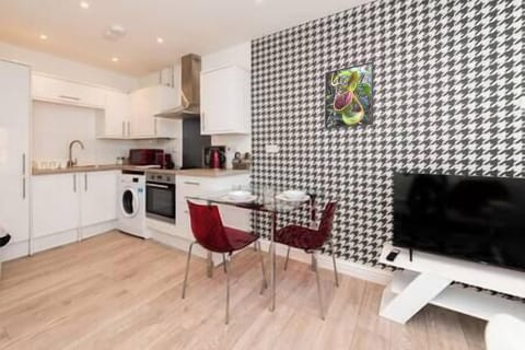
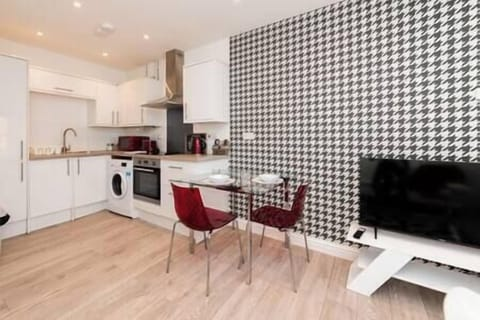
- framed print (347, 96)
